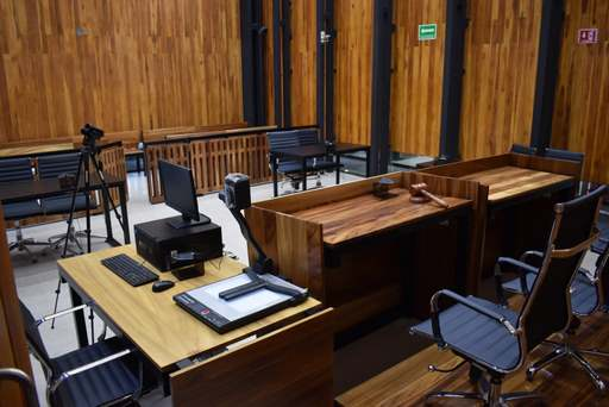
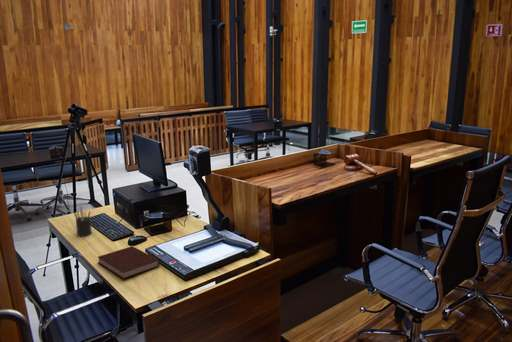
+ pen holder (83, 221)
+ notebook (128, 261)
